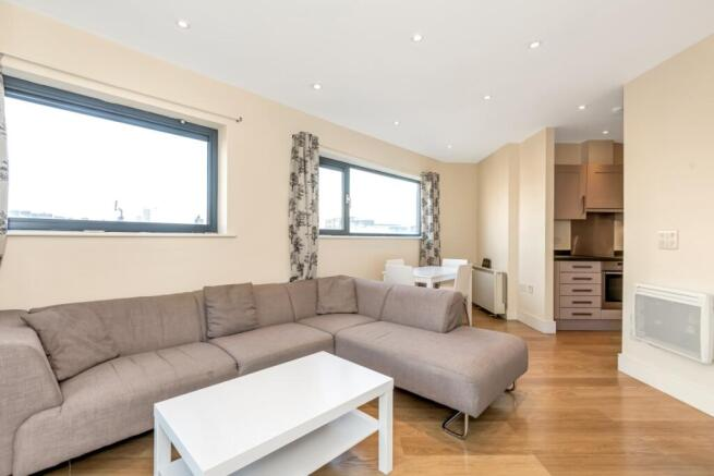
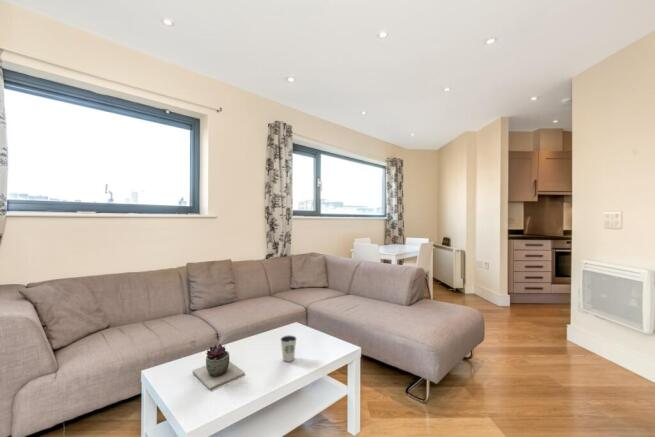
+ dixie cup (288, 348)
+ succulent plant (218, 359)
